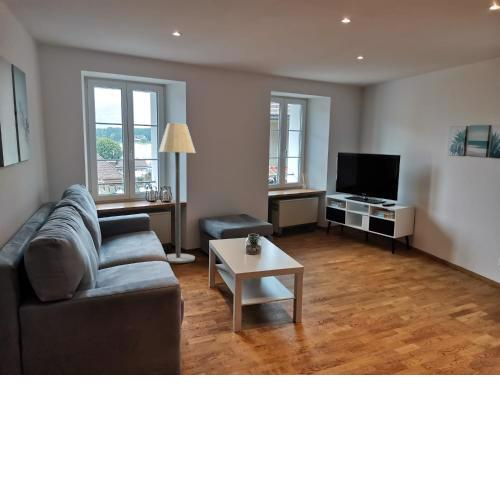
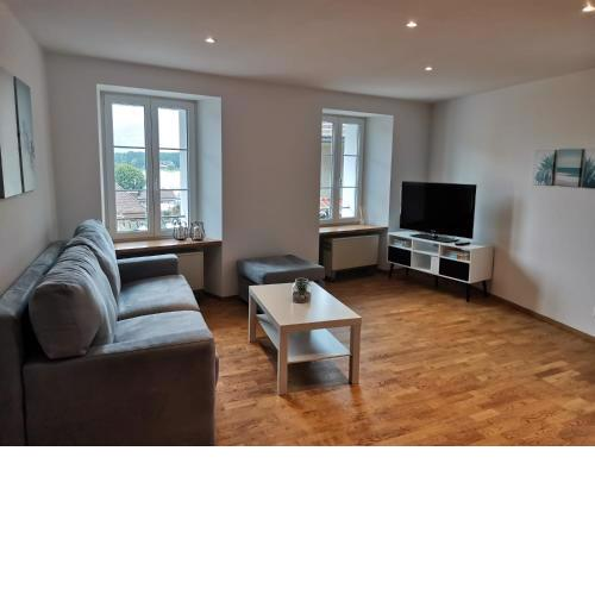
- floor lamp (177, 193)
